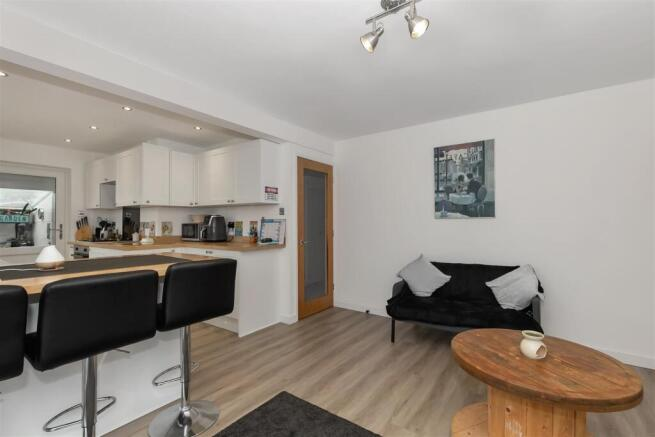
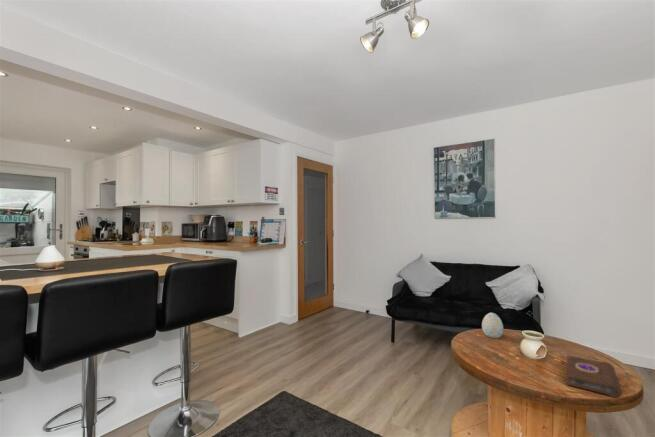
+ decorative egg (492, 324)
+ book (591, 373)
